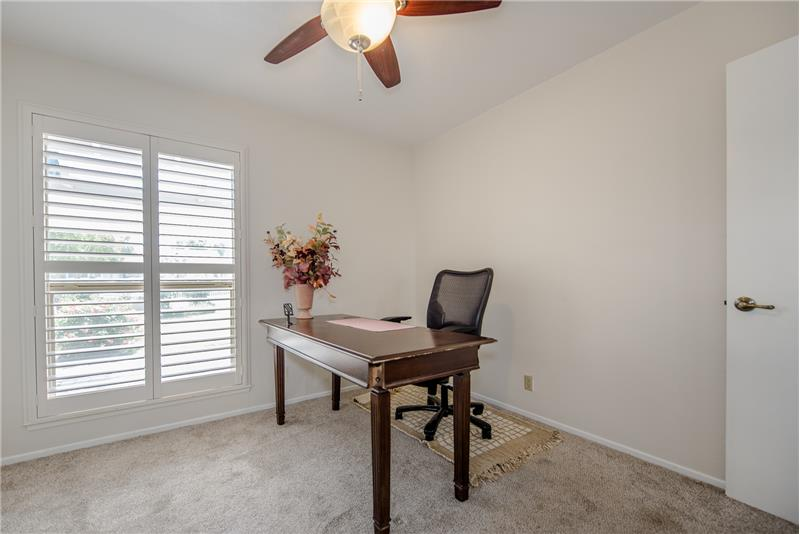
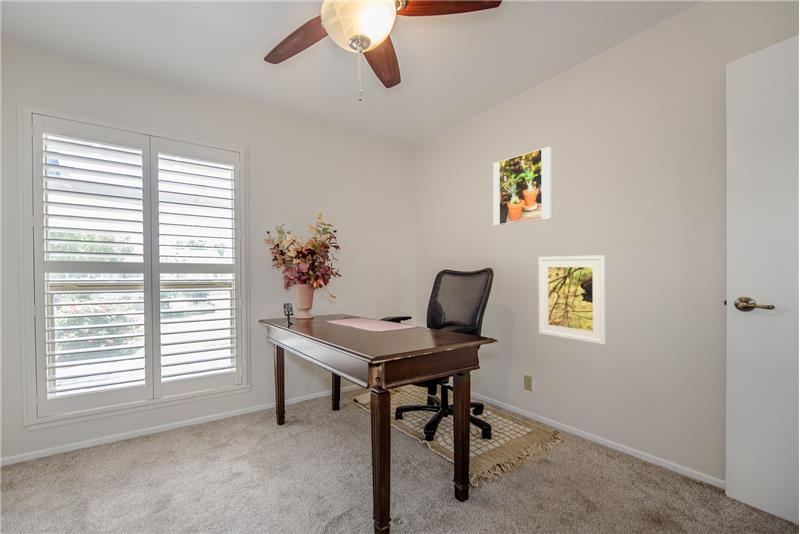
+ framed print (569, 297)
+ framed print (520, 189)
